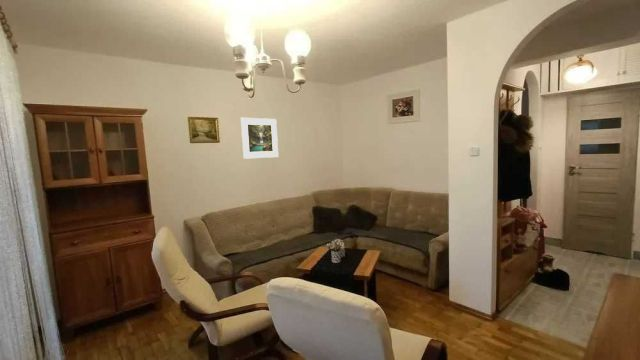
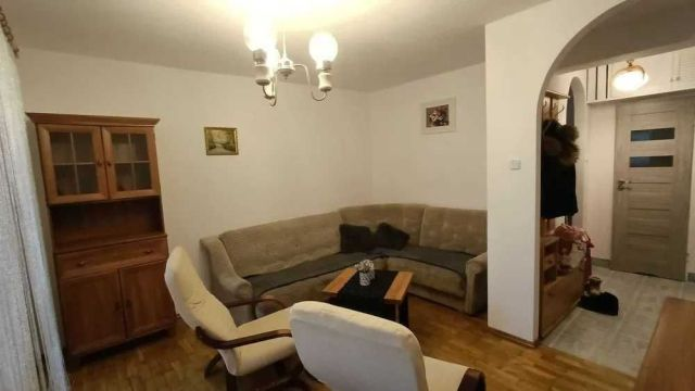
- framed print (260, 138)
